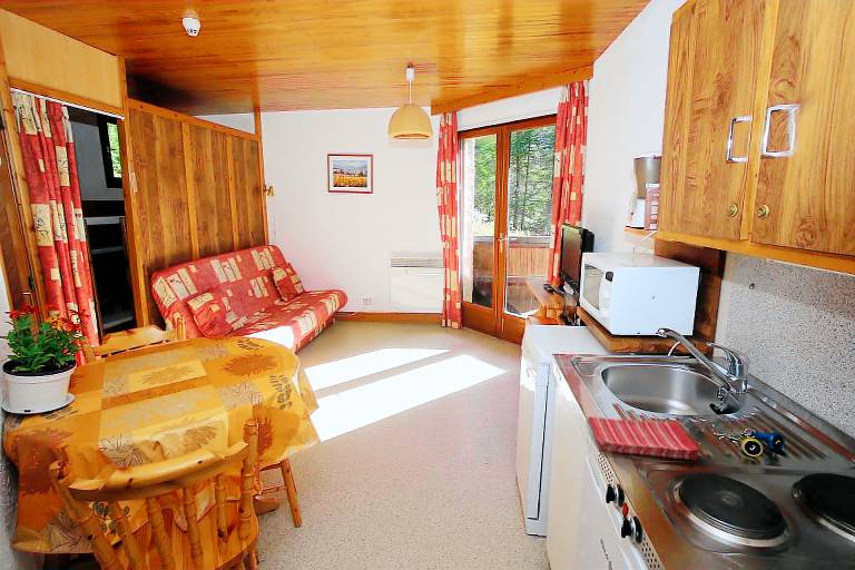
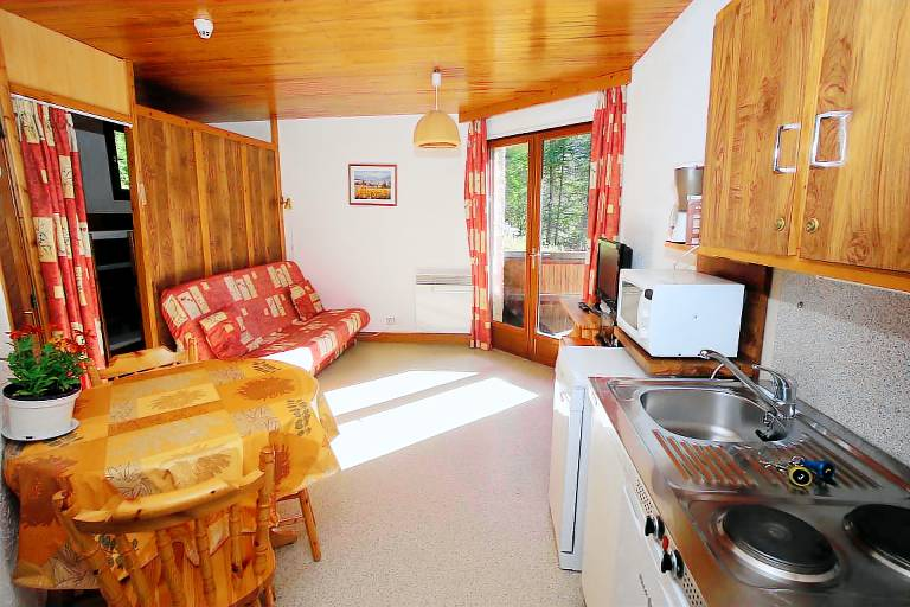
- dish towel (639, 434)
